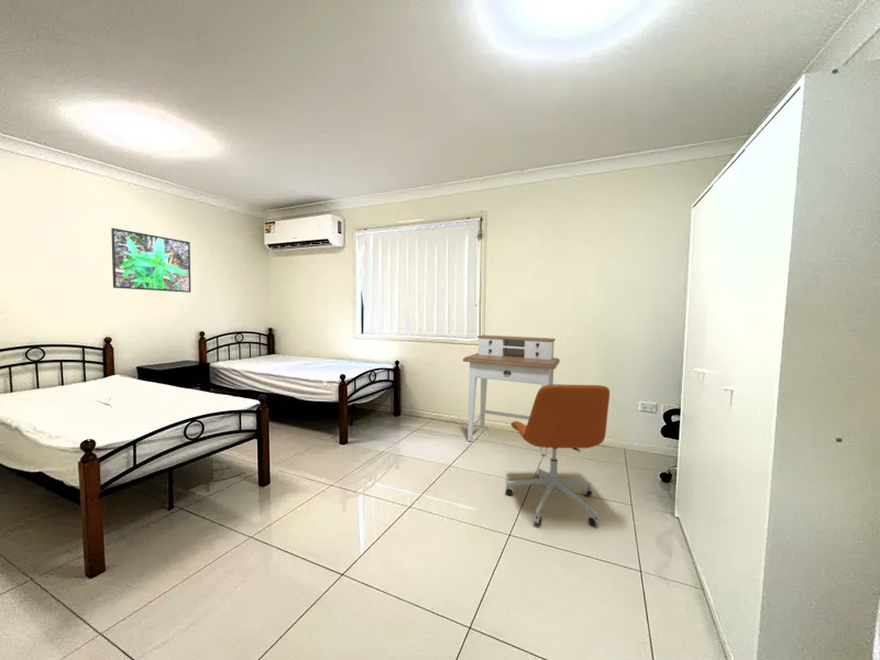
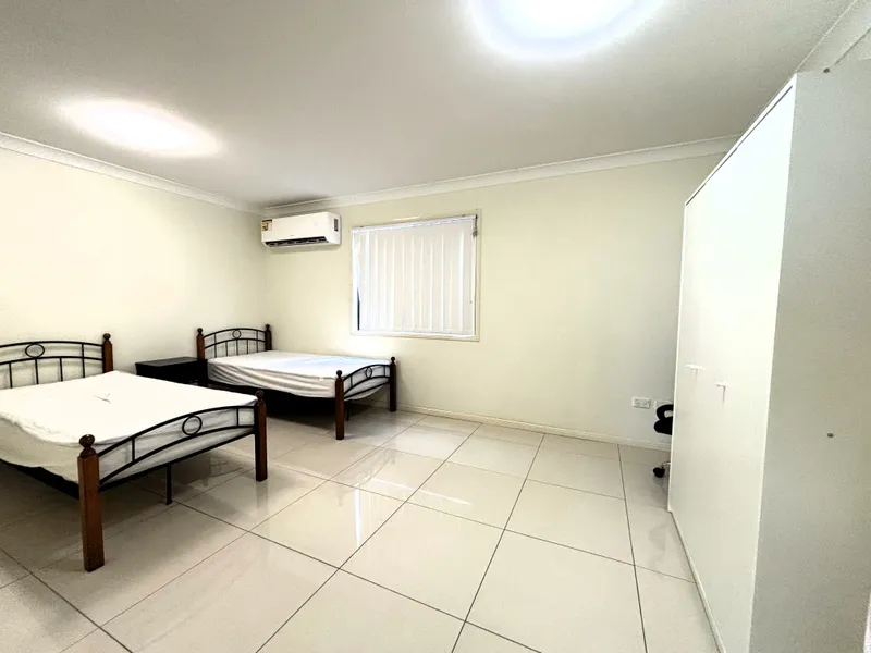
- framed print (154, 263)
- office chair (554, 439)
- desk (510, 381)
